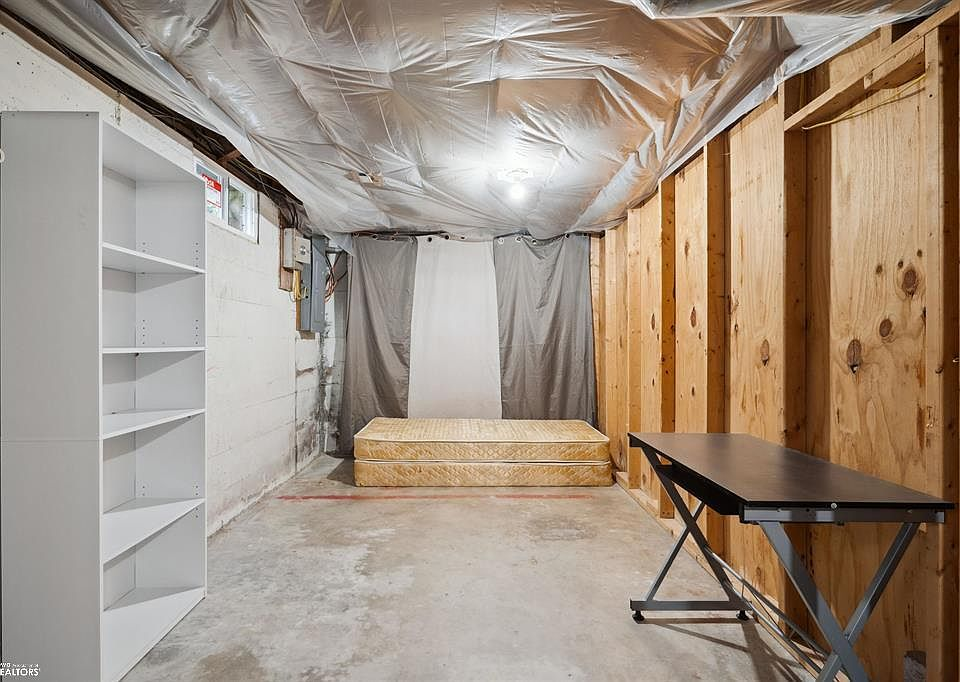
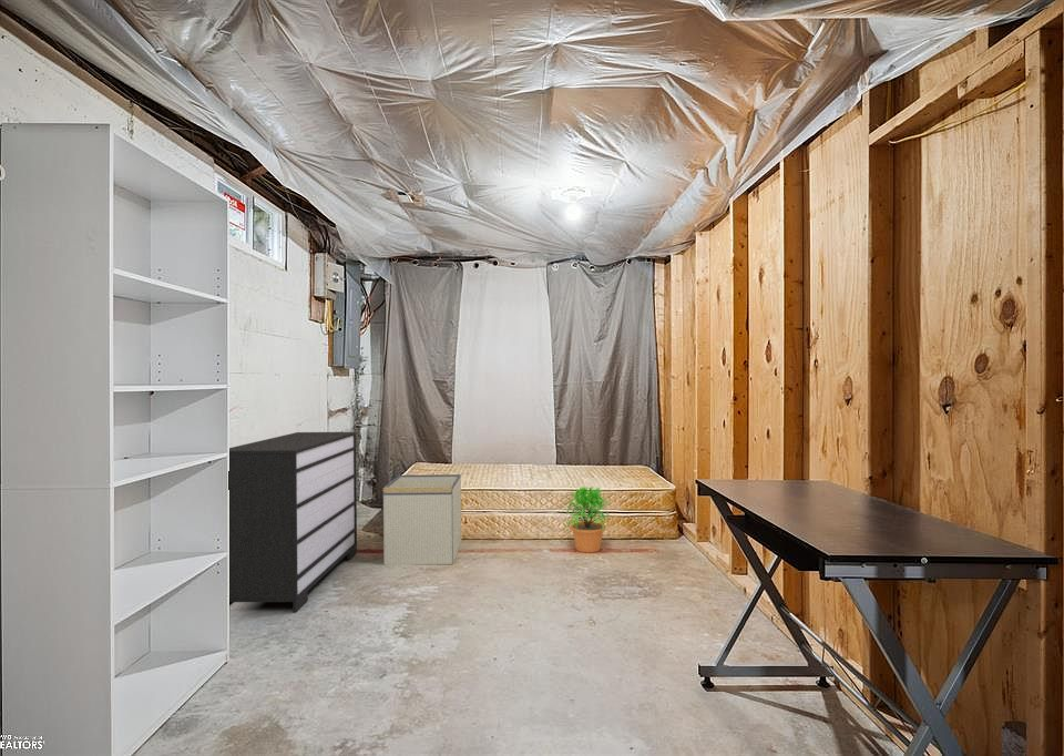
+ dresser (296, 509)
+ potted plant (586, 517)
+ storage bin (424, 517)
